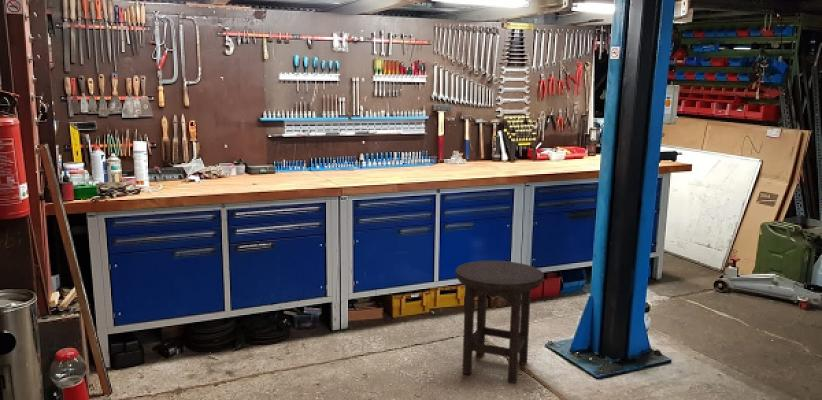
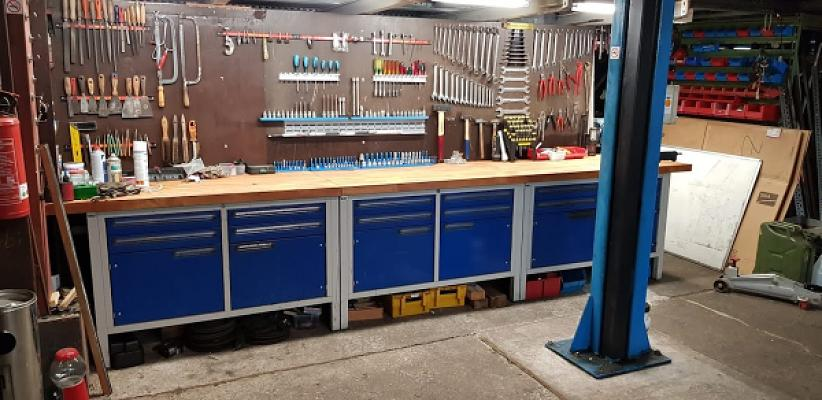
- stool (494, 328)
